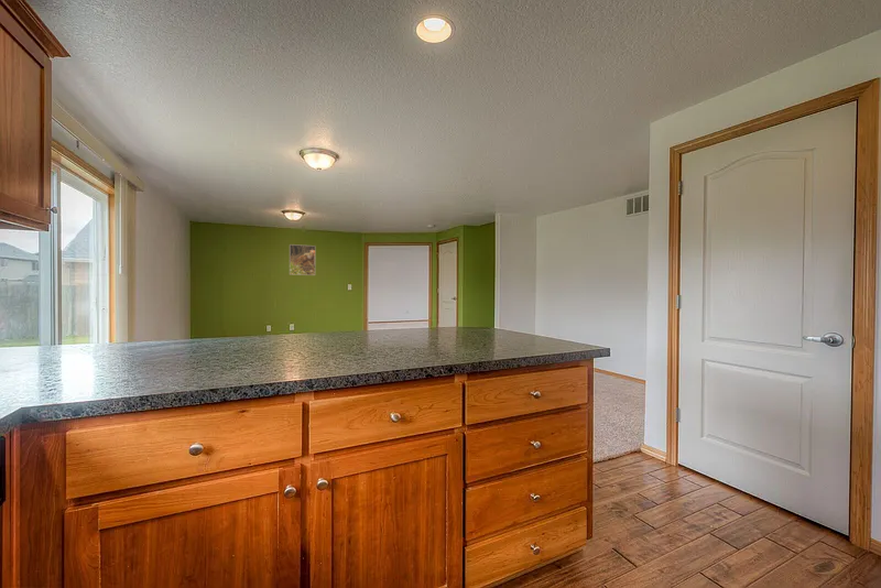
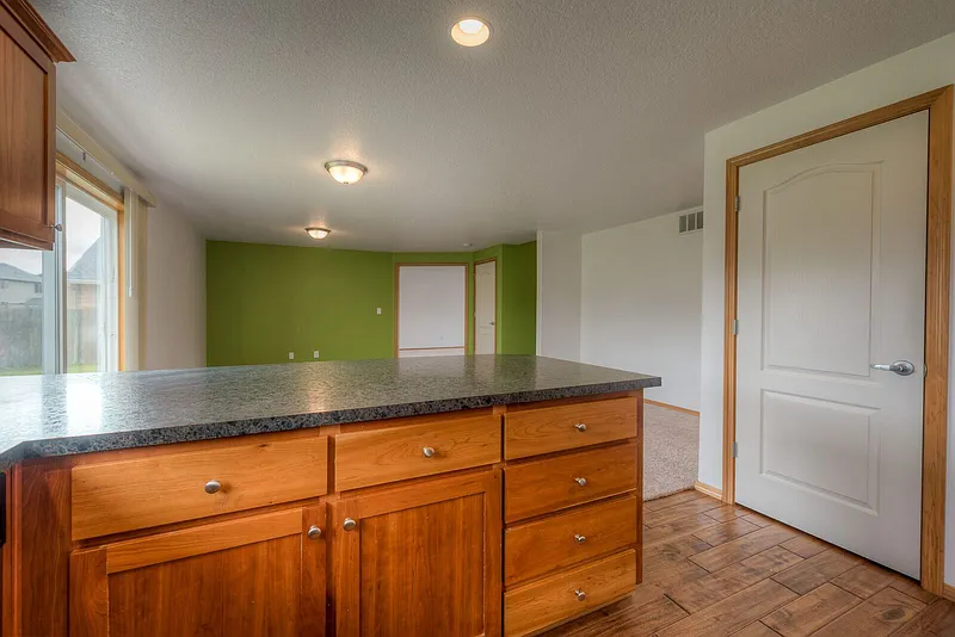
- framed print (302, 260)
